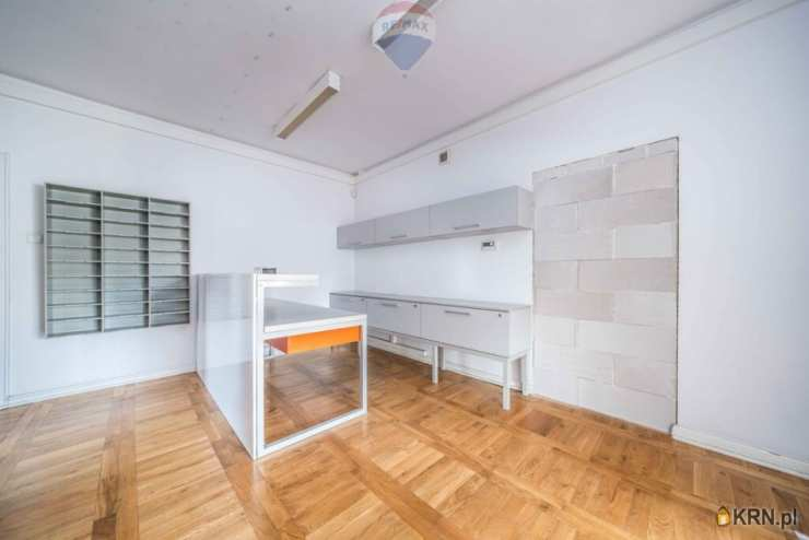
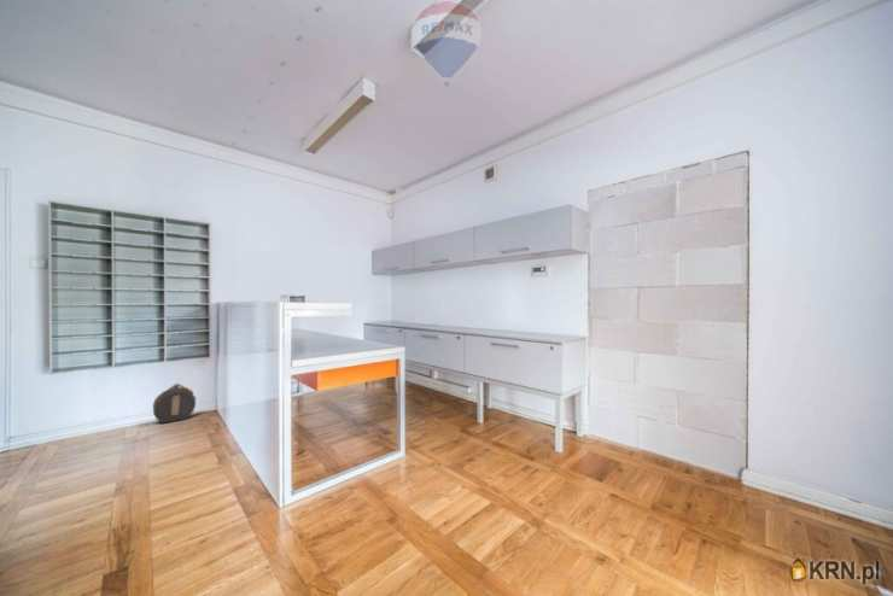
+ hat box (174, 401)
